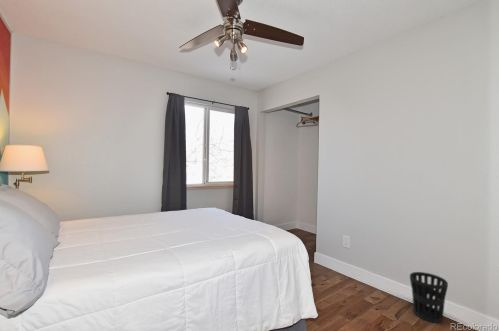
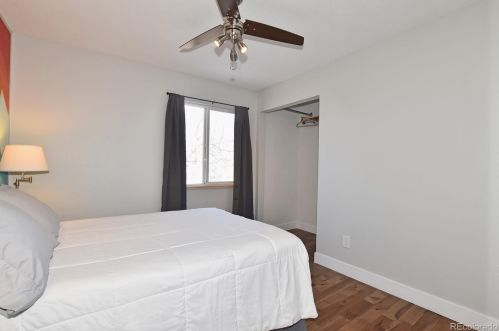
- wastebasket (428, 296)
